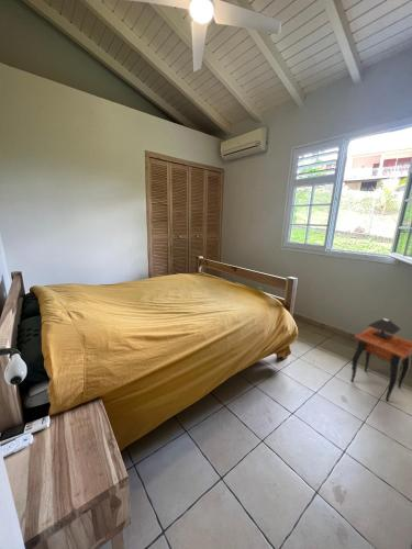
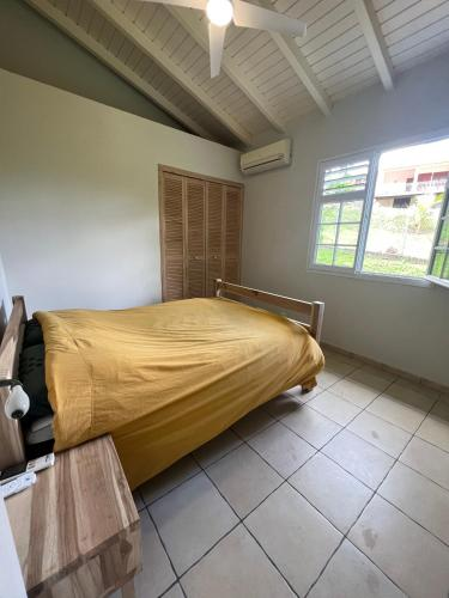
- side table (382, 355)
